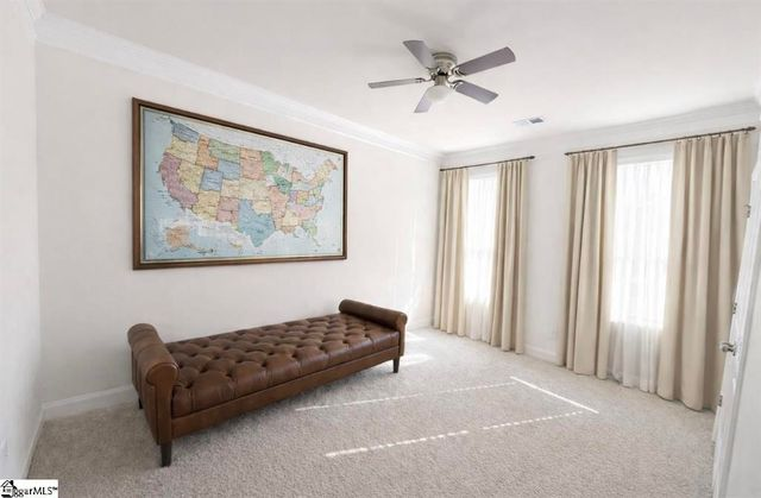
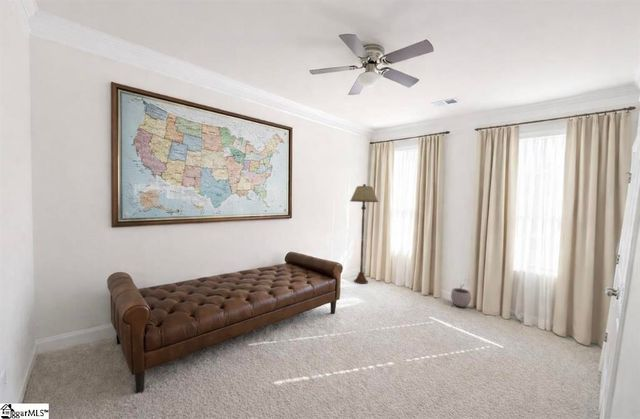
+ plant pot (460, 294)
+ floor lamp (362, 233)
